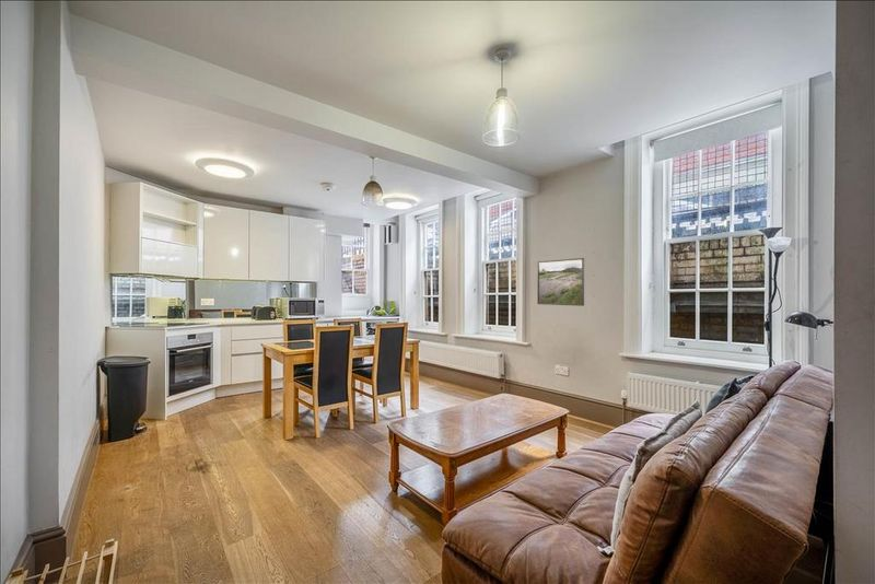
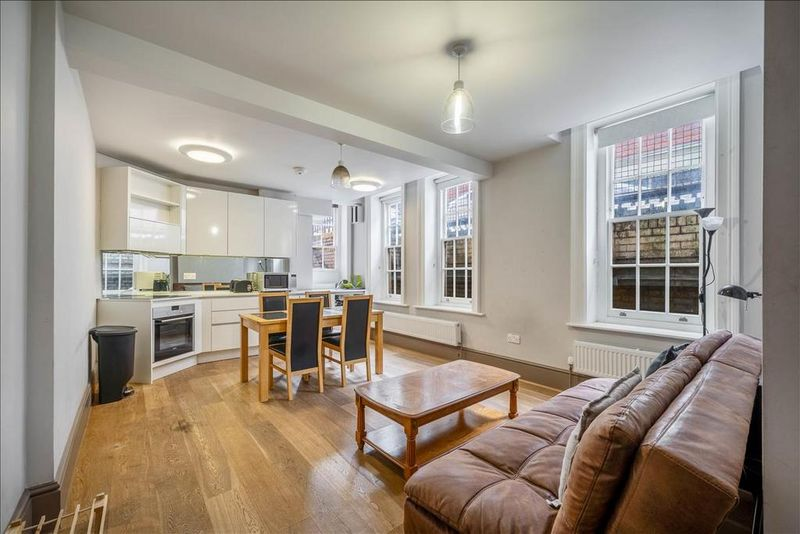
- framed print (559, 282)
